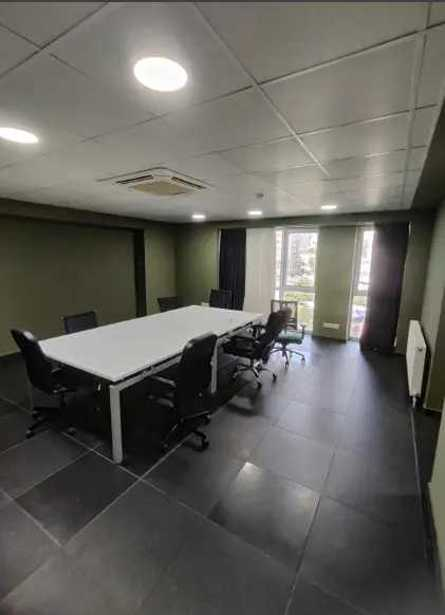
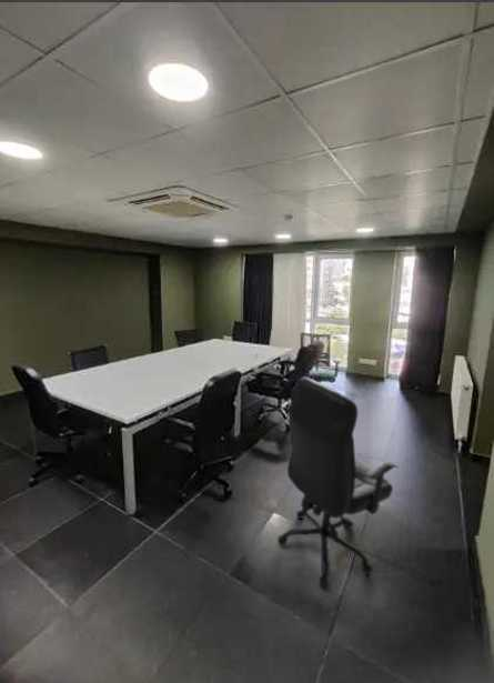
+ office chair (340, 465)
